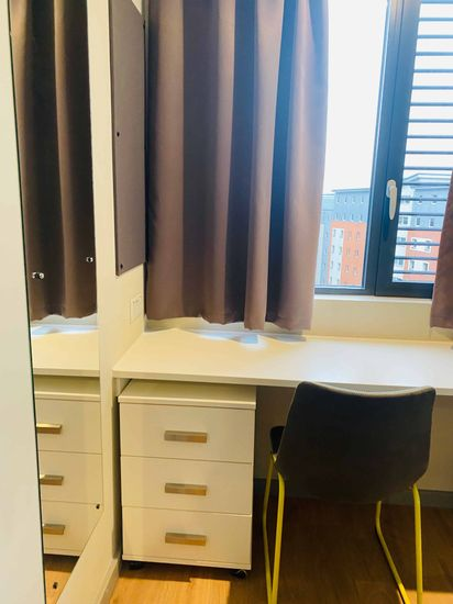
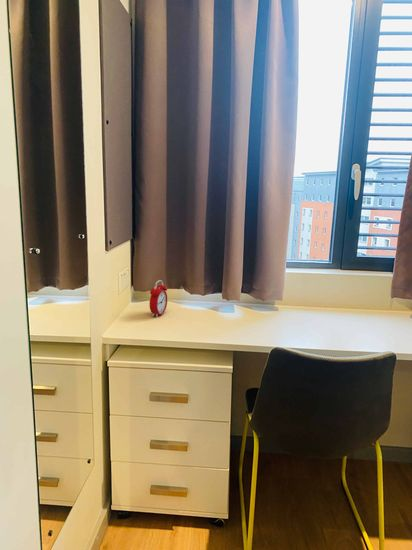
+ alarm clock (158, 297)
